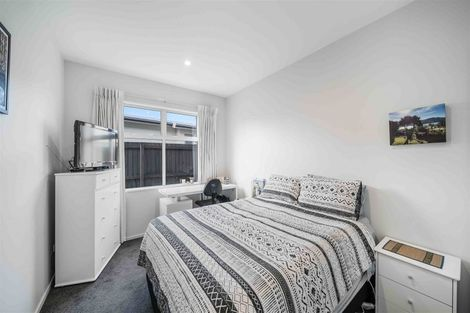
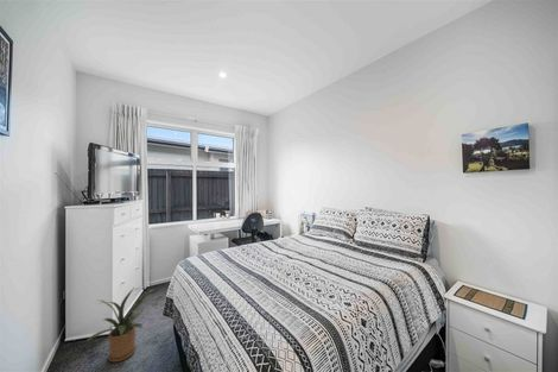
+ house plant (123, 324)
